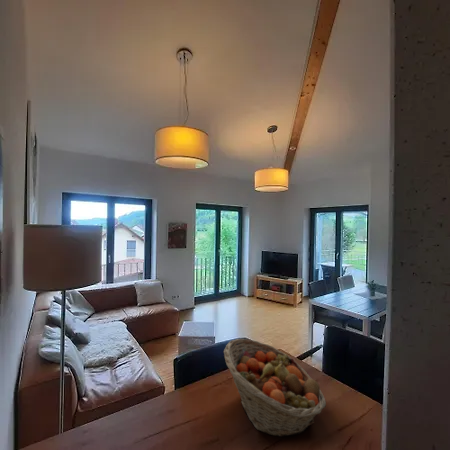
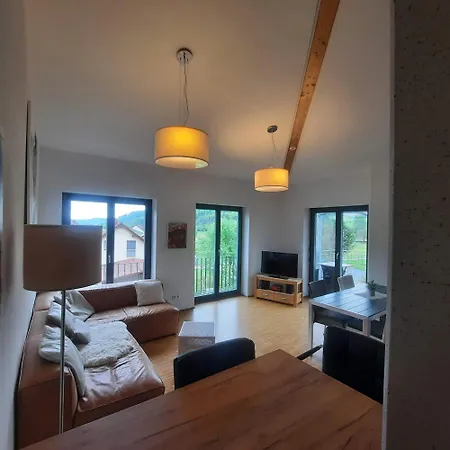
- fruit basket (270, 379)
